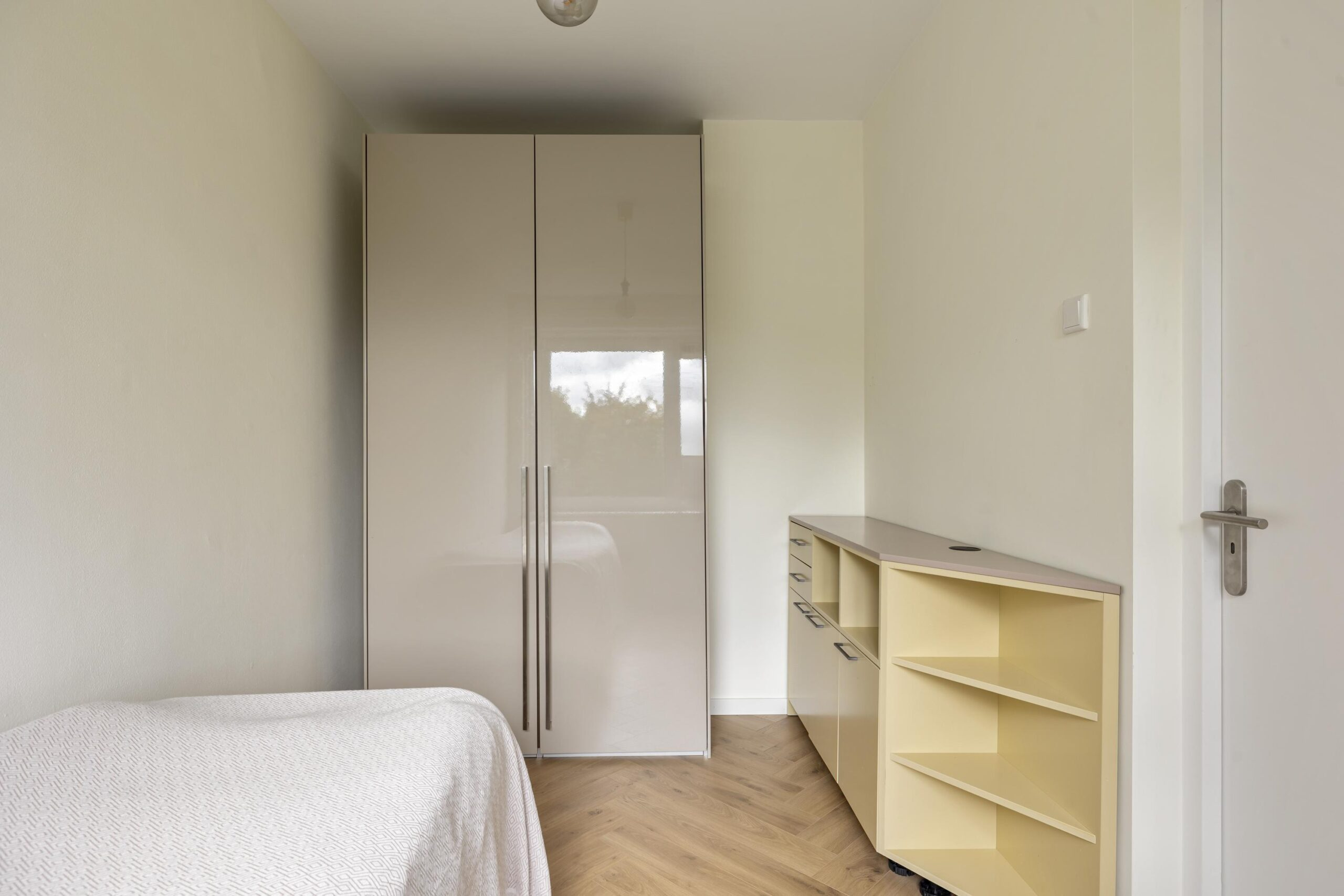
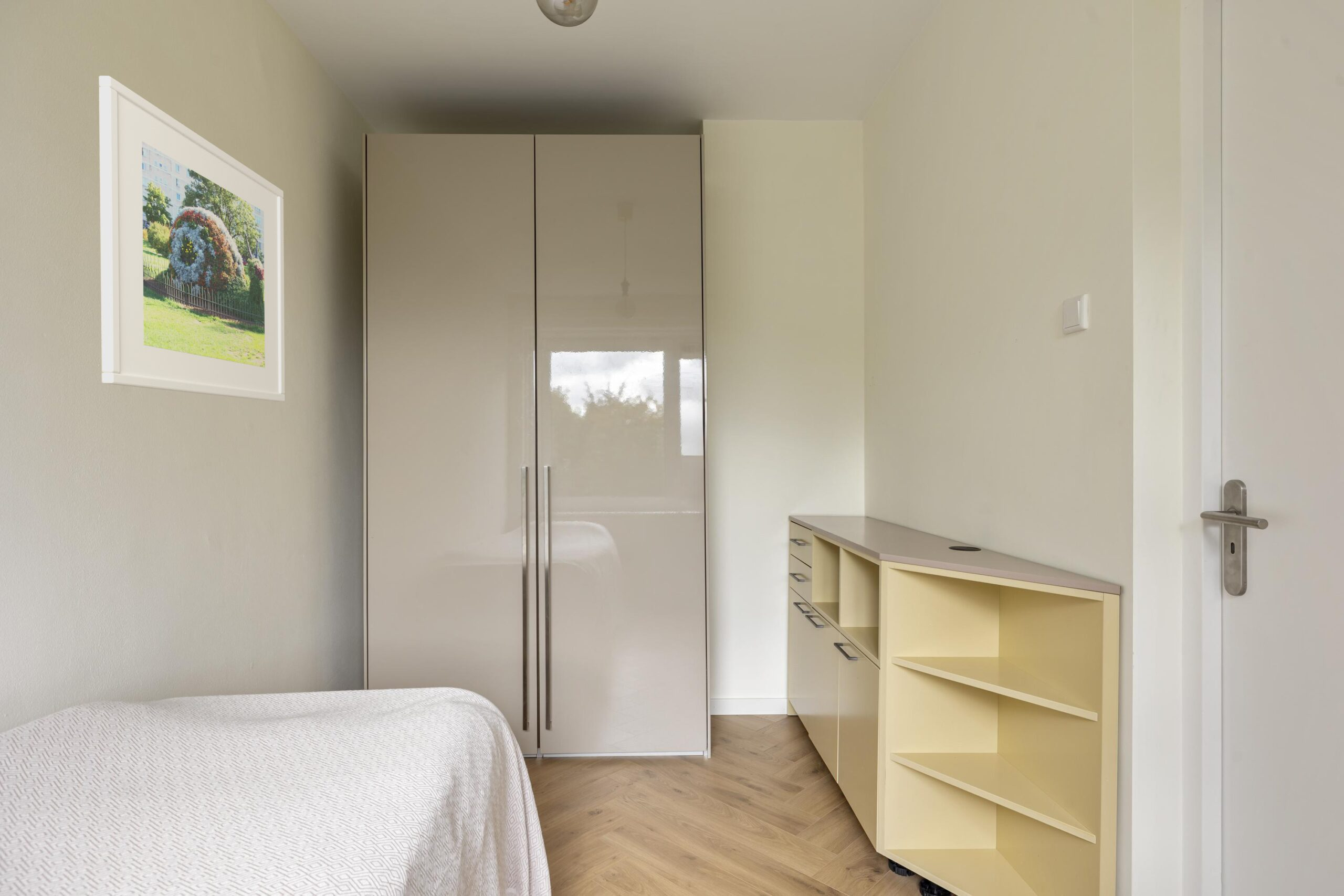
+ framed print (209, 269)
